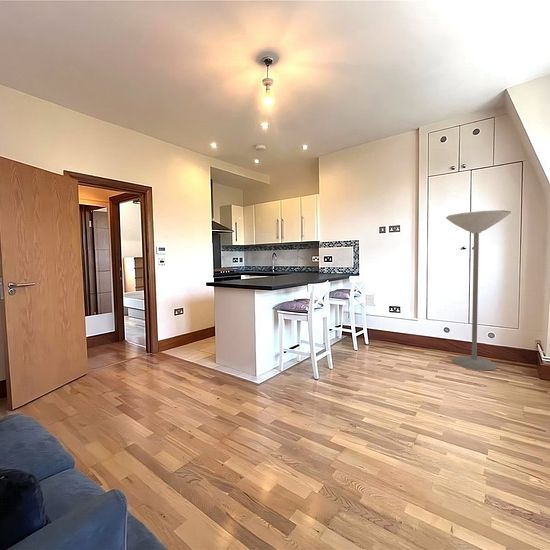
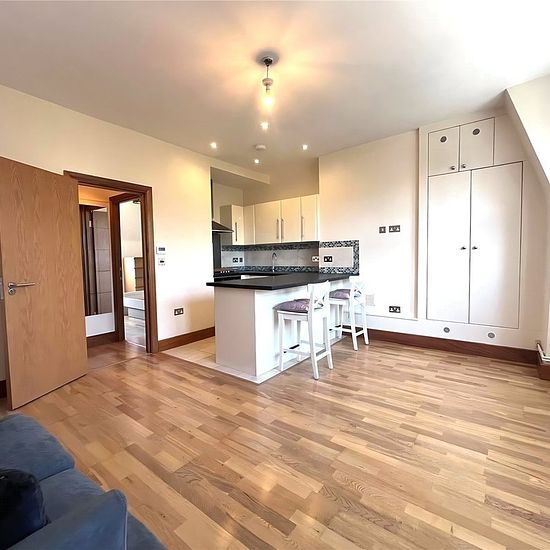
- floor lamp (475, 289)
